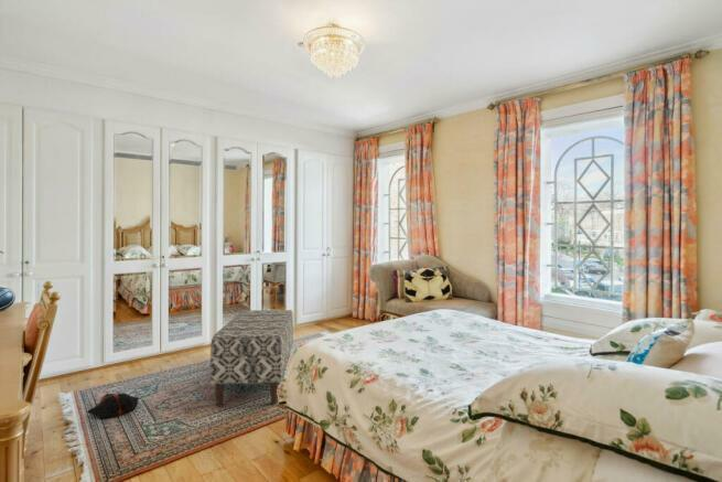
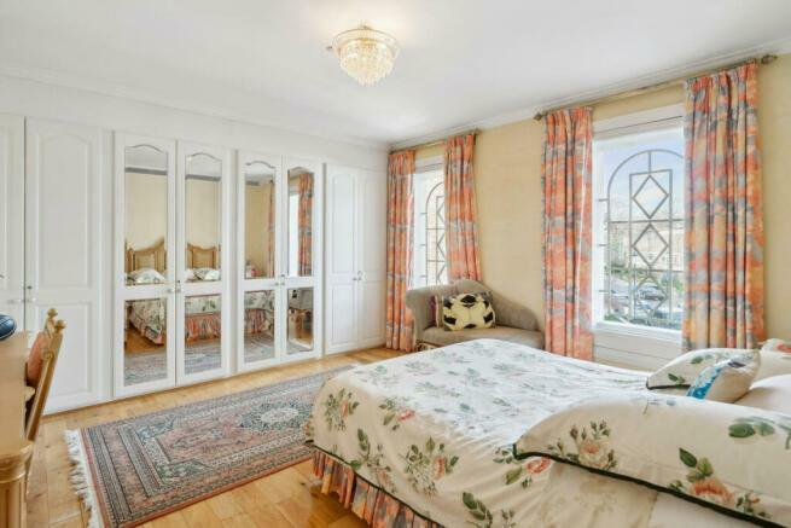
- bag (112, 399)
- bench (258, 350)
